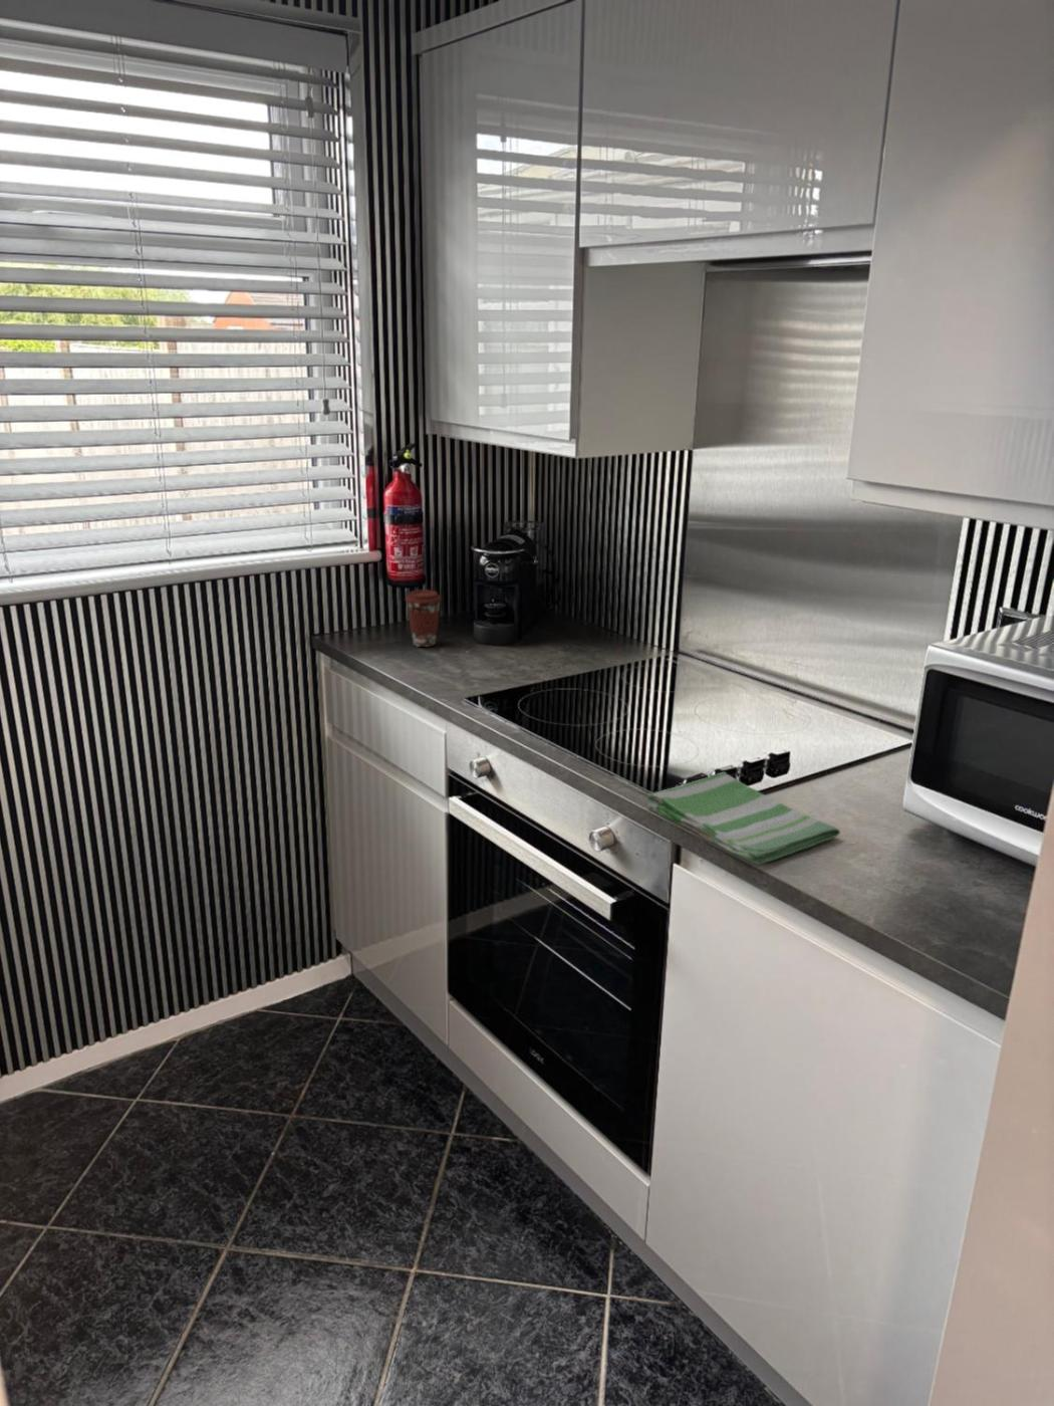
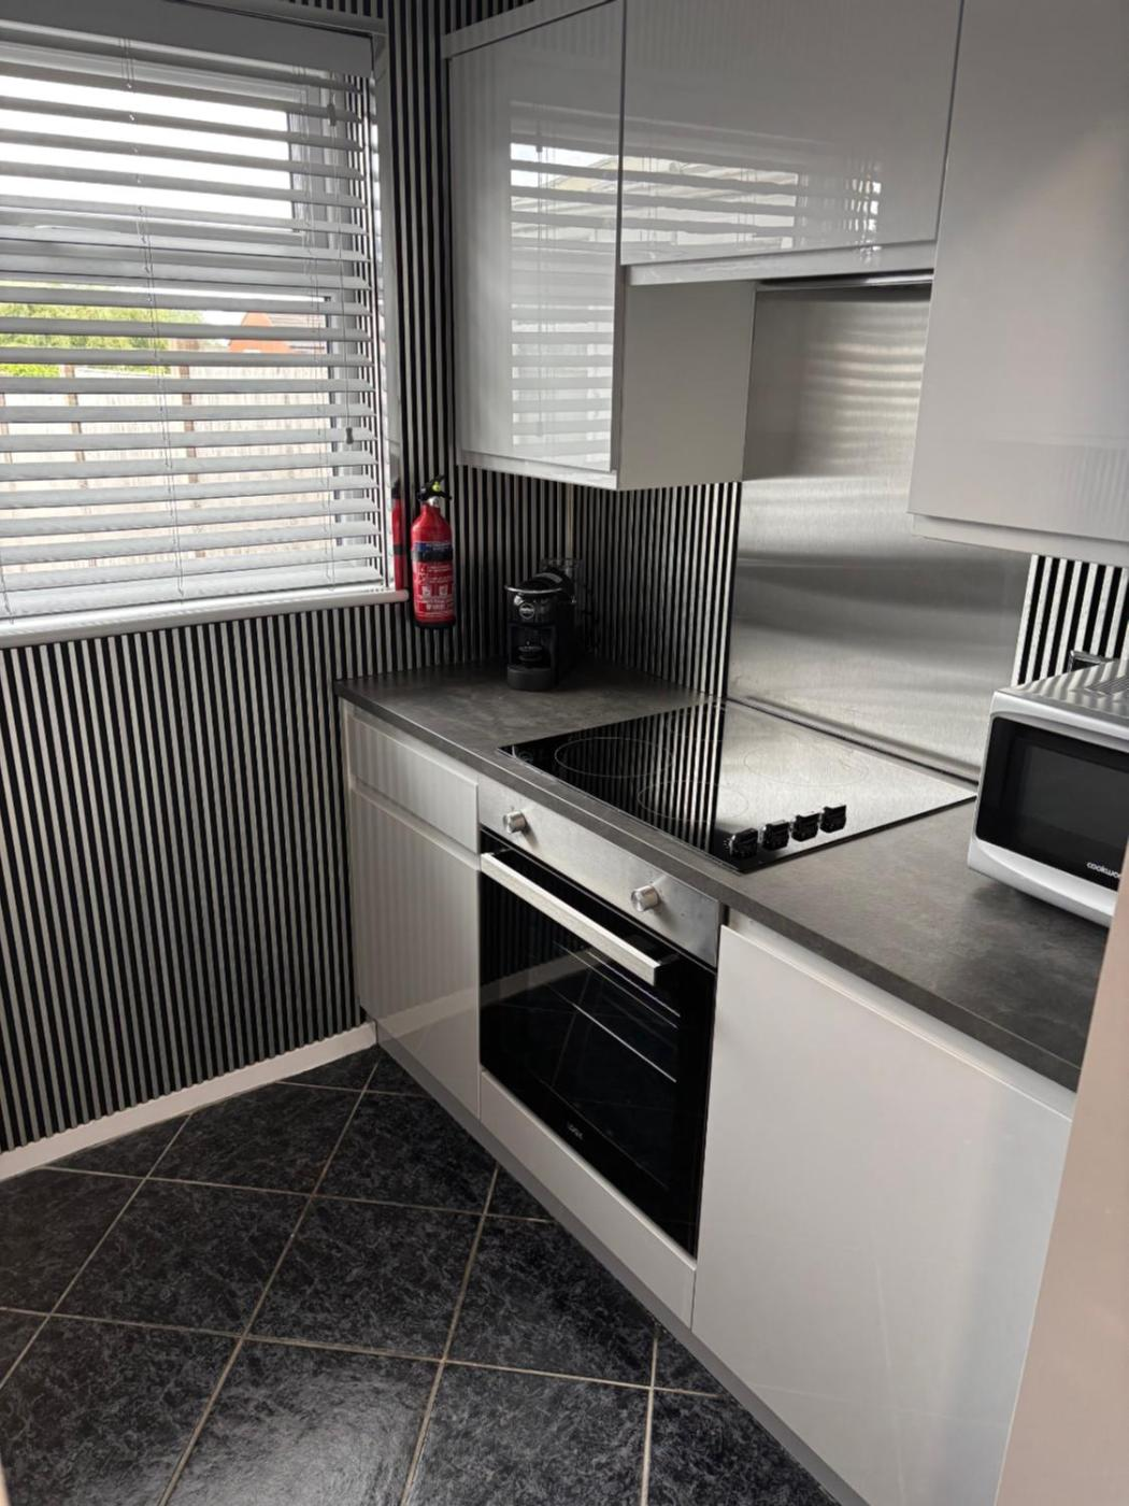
- dish towel (738, 815)
- coffee cup (424, 619)
